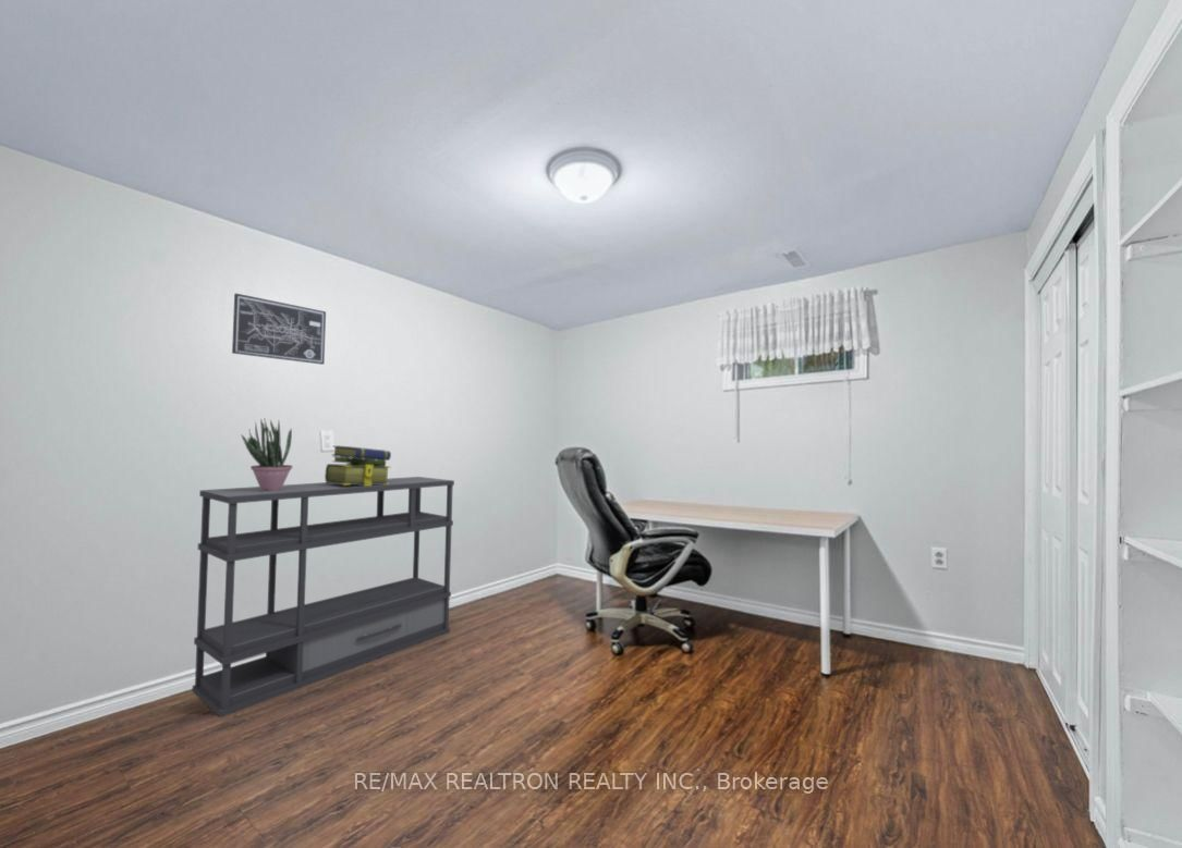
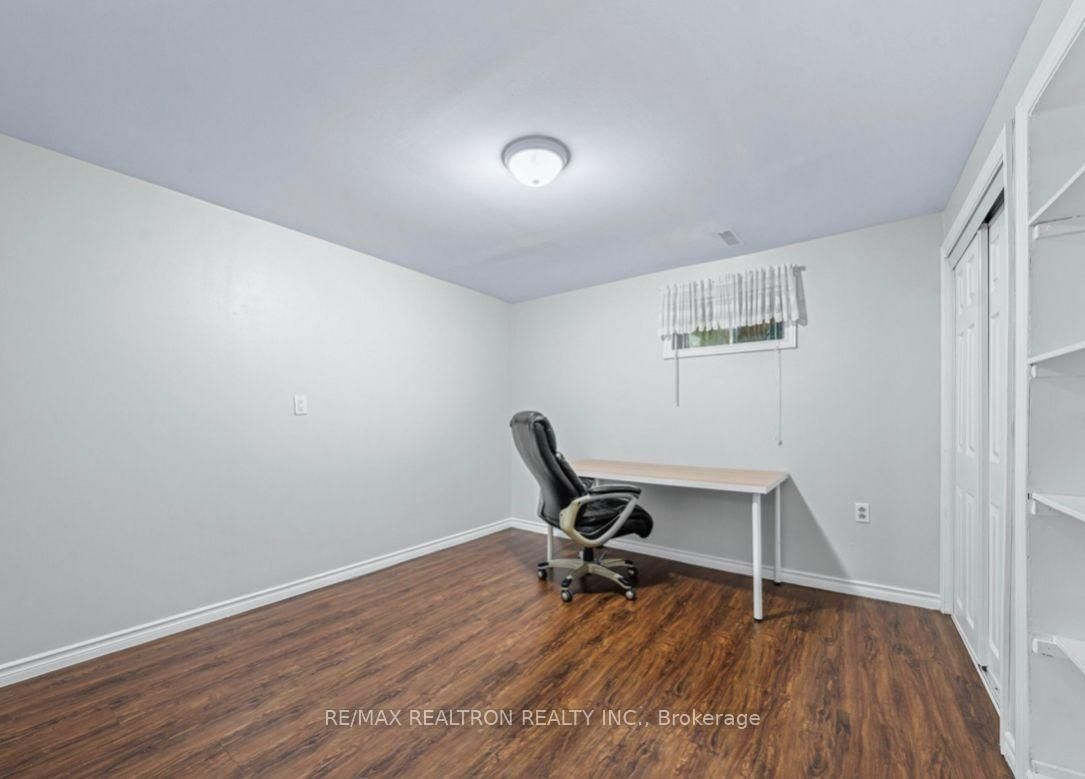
- wall art (281, 331)
- potted plant (267, 453)
- stack of books (360, 464)
- bookshelf (348, 593)
